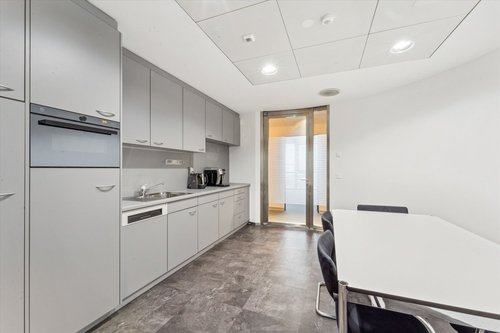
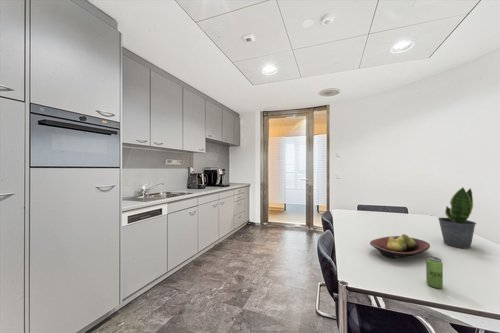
+ potted plant (456, 215)
+ fruit bowl (399, 244)
+ beverage can (434, 271)
